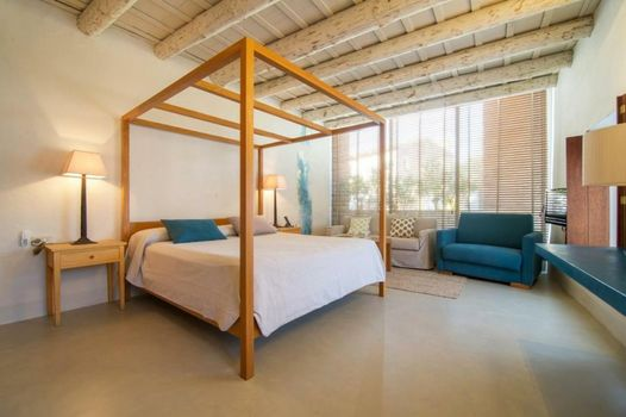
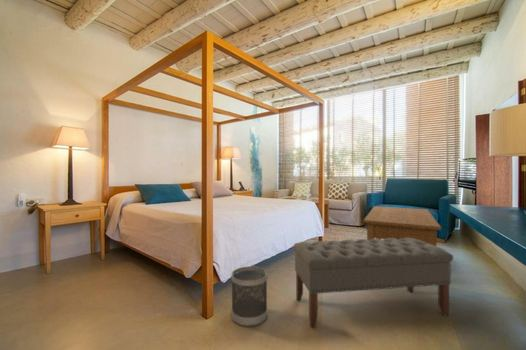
+ coffee table (399, 236)
+ wastebasket (249, 293)
+ bench (367, 275)
